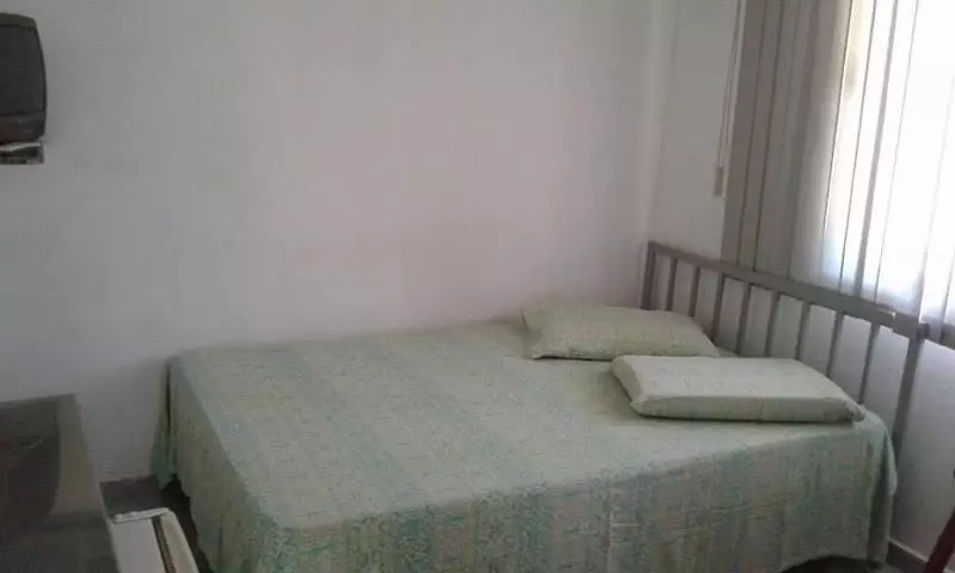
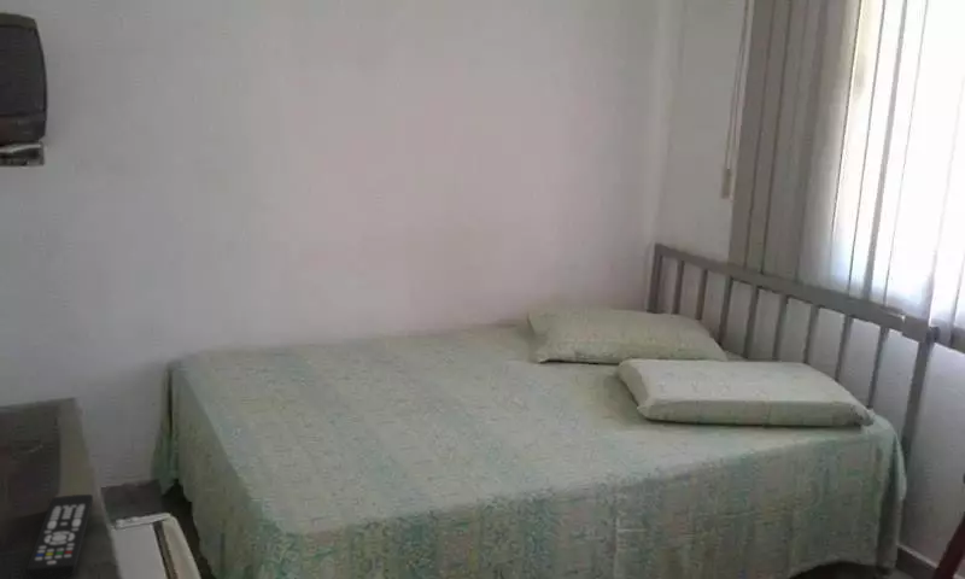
+ remote control (63, 534)
